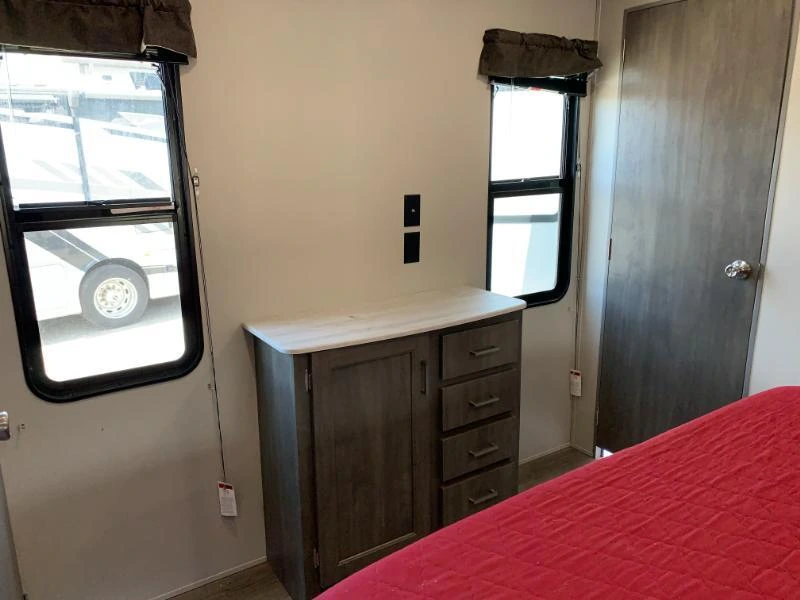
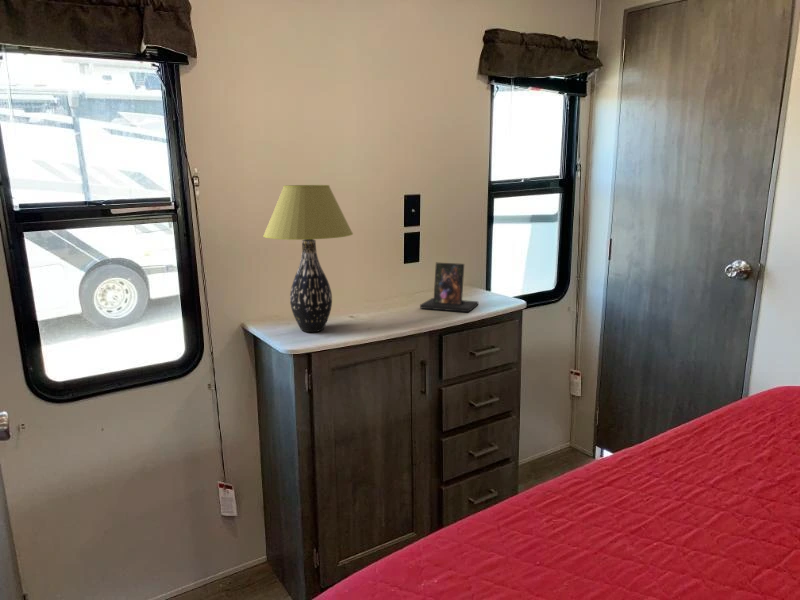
+ table lamp (309, 259)
+ photo frame (449, 285)
